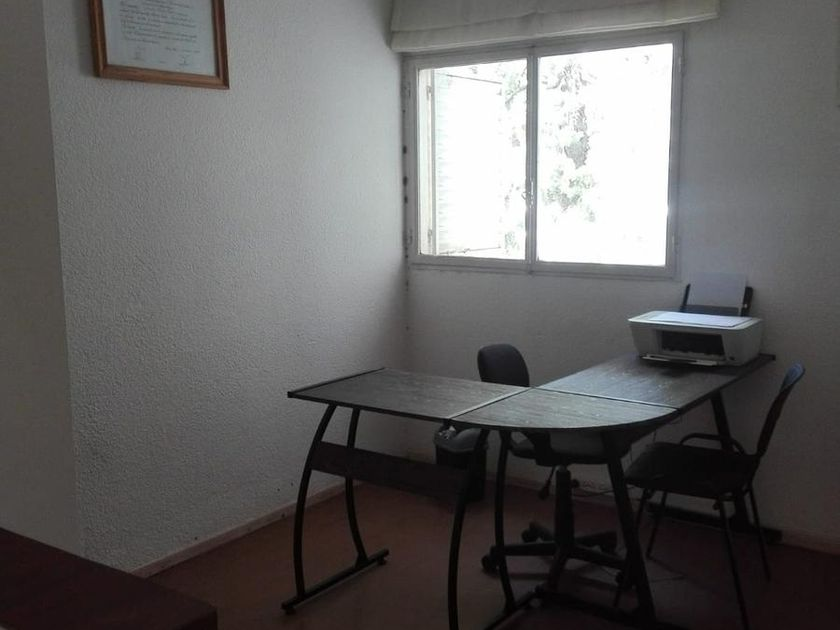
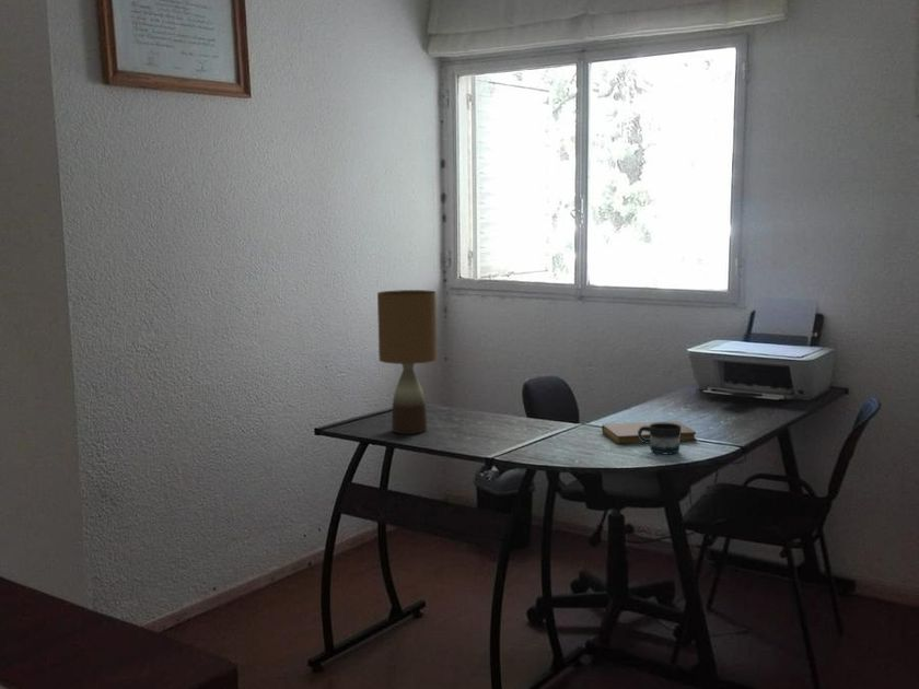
+ table lamp (408, 362)
+ notebook (648, 432)
+ mug (661, 439)
